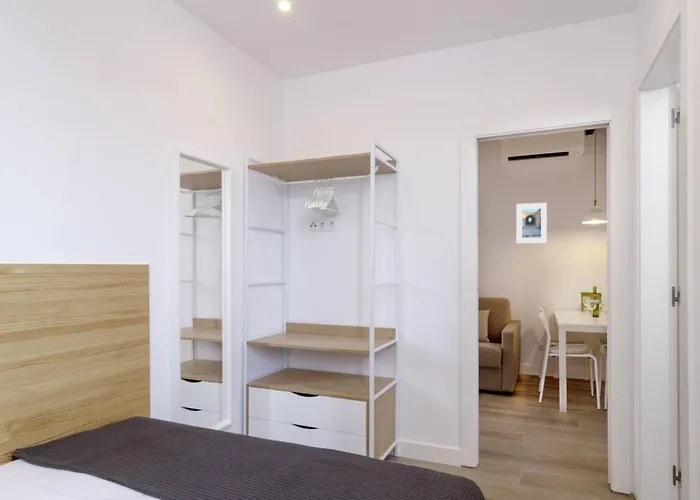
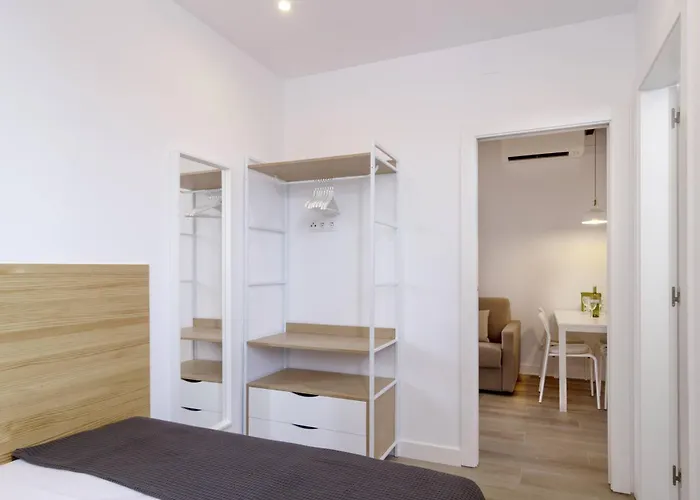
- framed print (531, 223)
